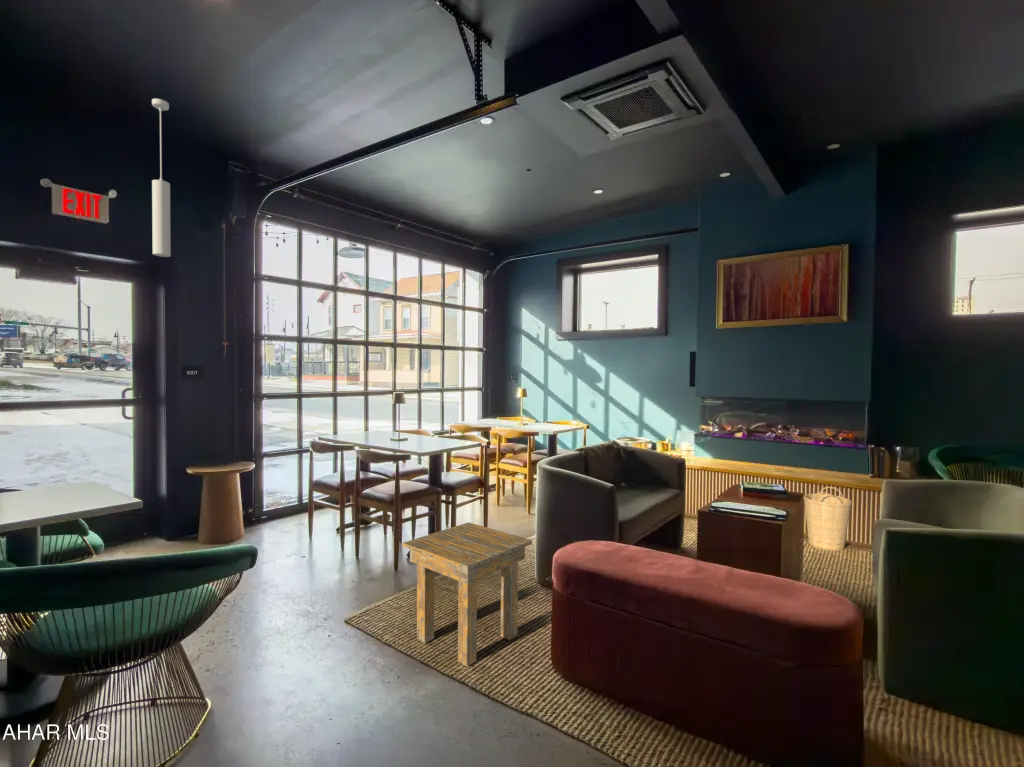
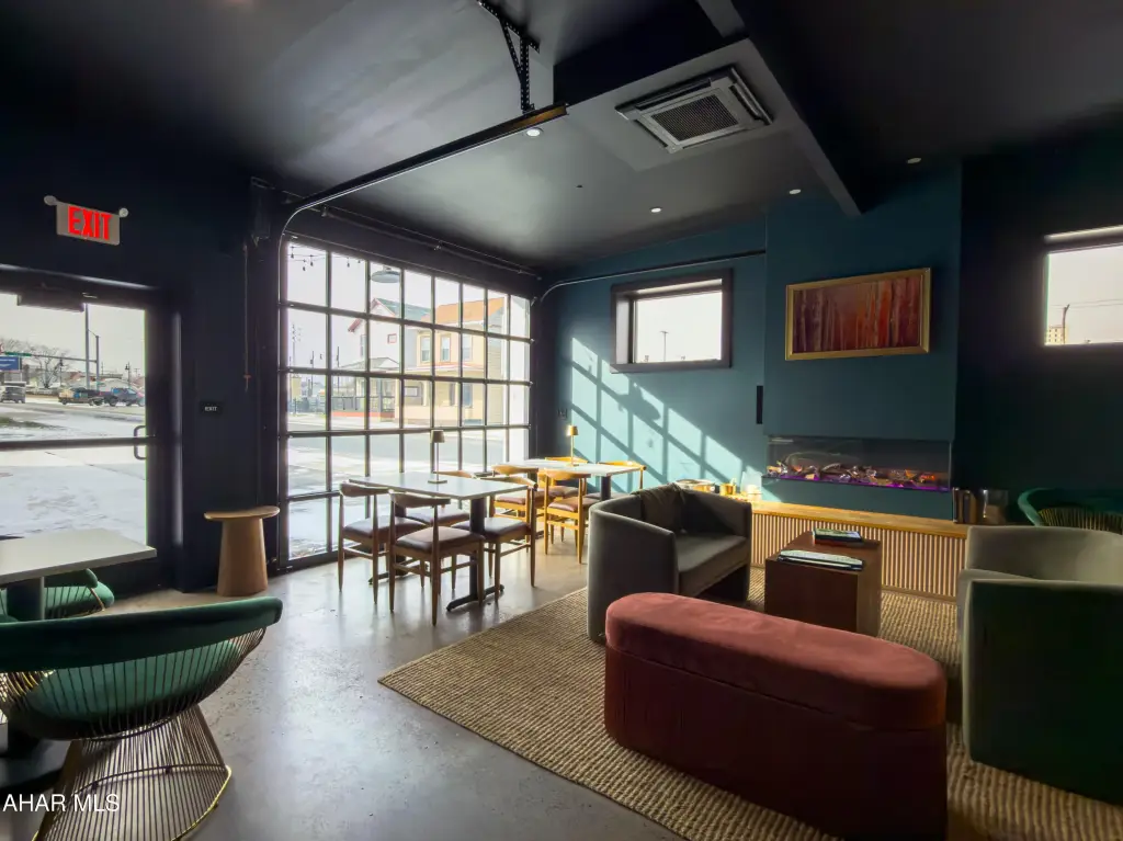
- basket (826, 517)
- side table (467, 589)
- pendant light (161, 179)
